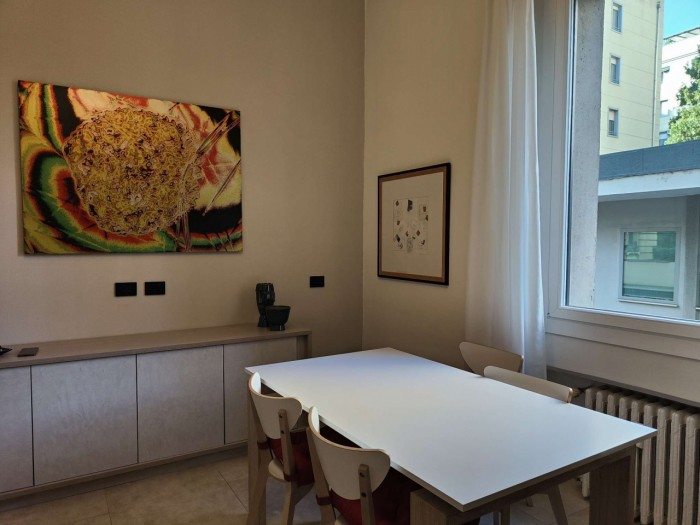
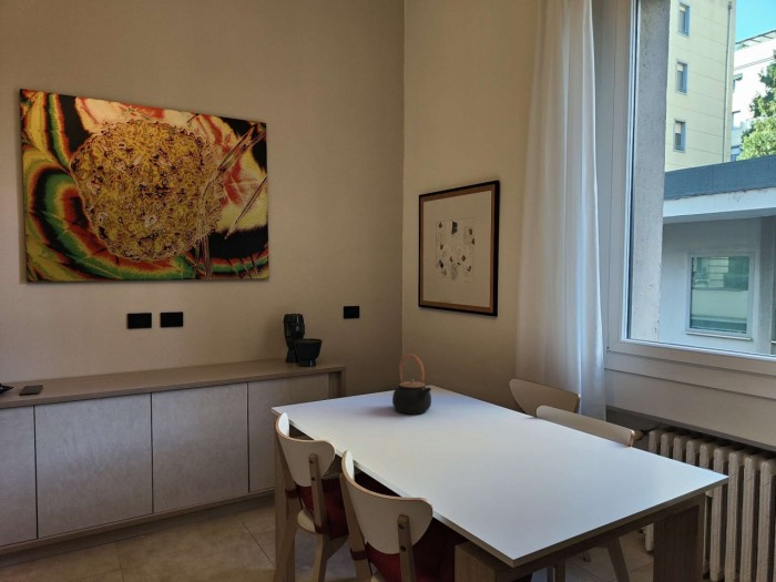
+ teapot (413, 382)
